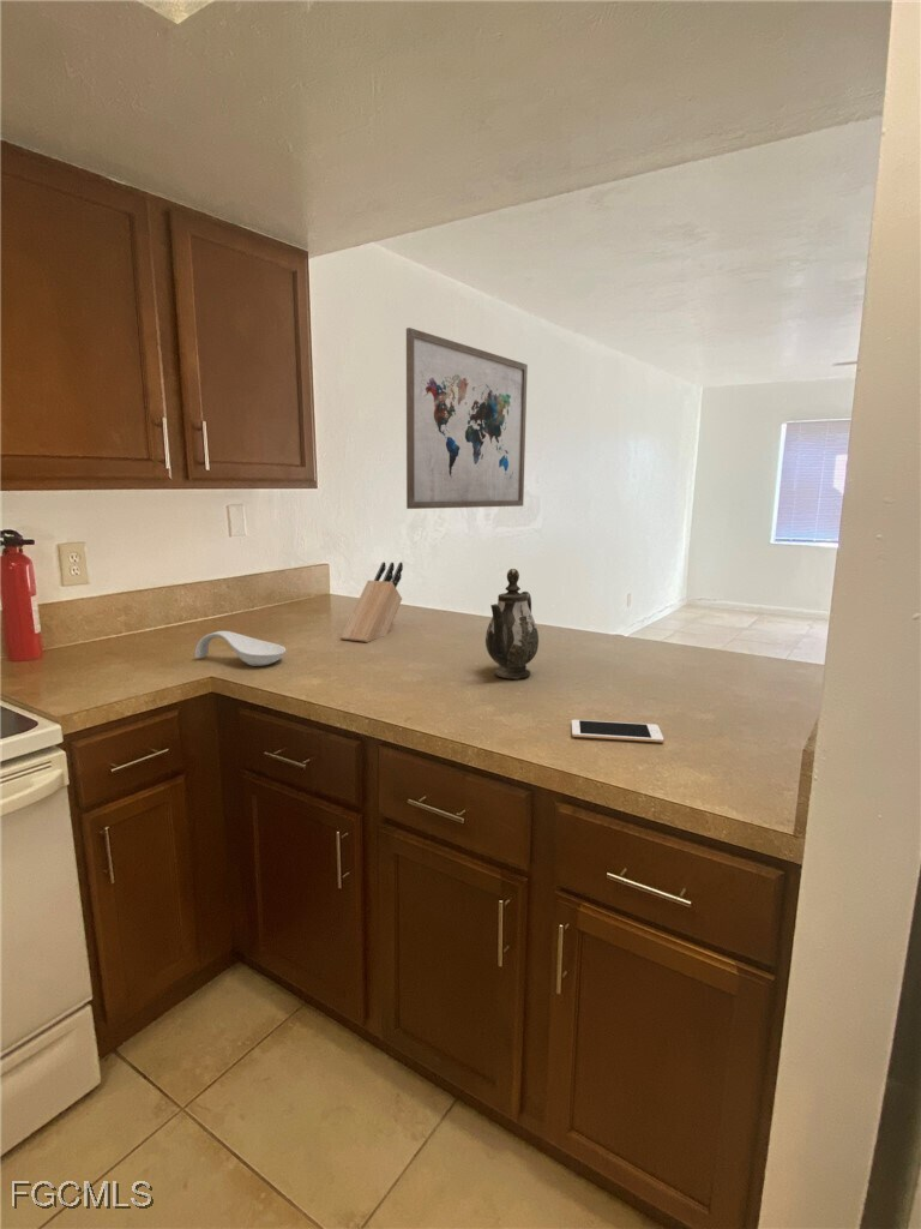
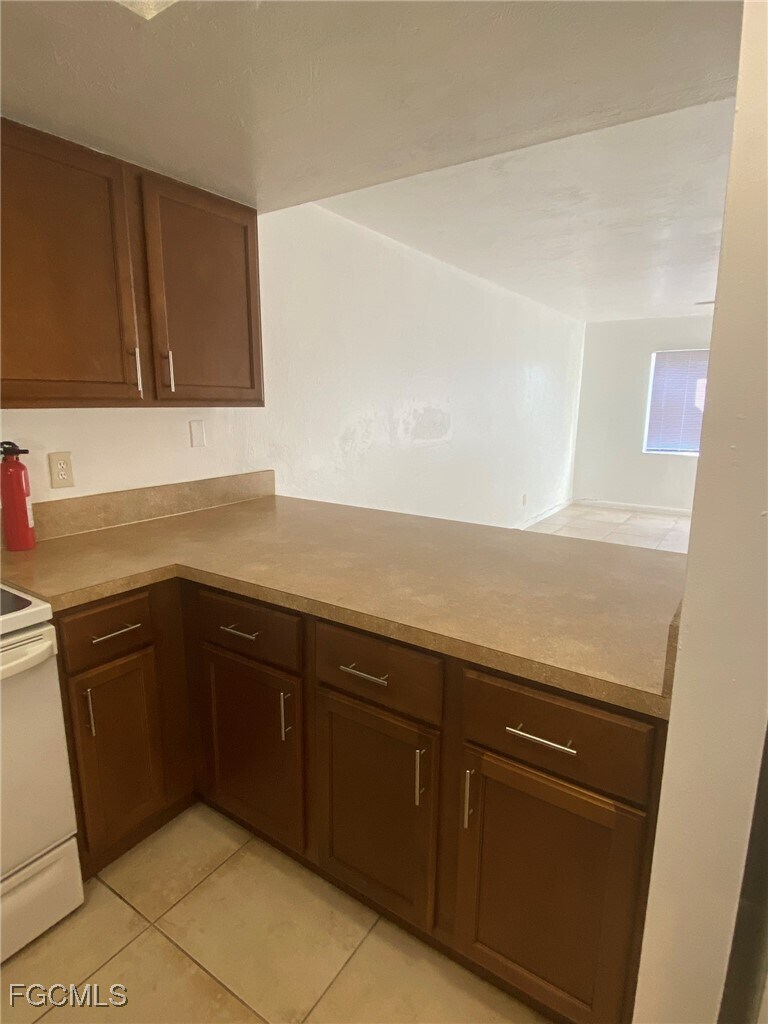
- teapot (511, 622)
- spoon rest (239, 647)
- wall art (472, 428)
- knife block (375, 599)
- cell phone (615, 730)
